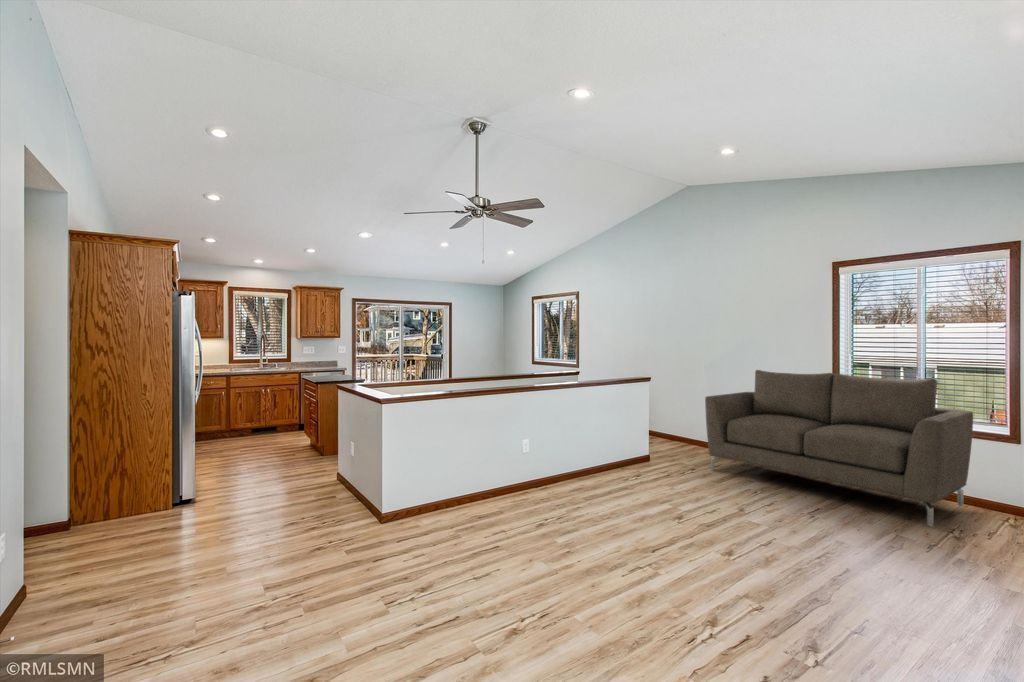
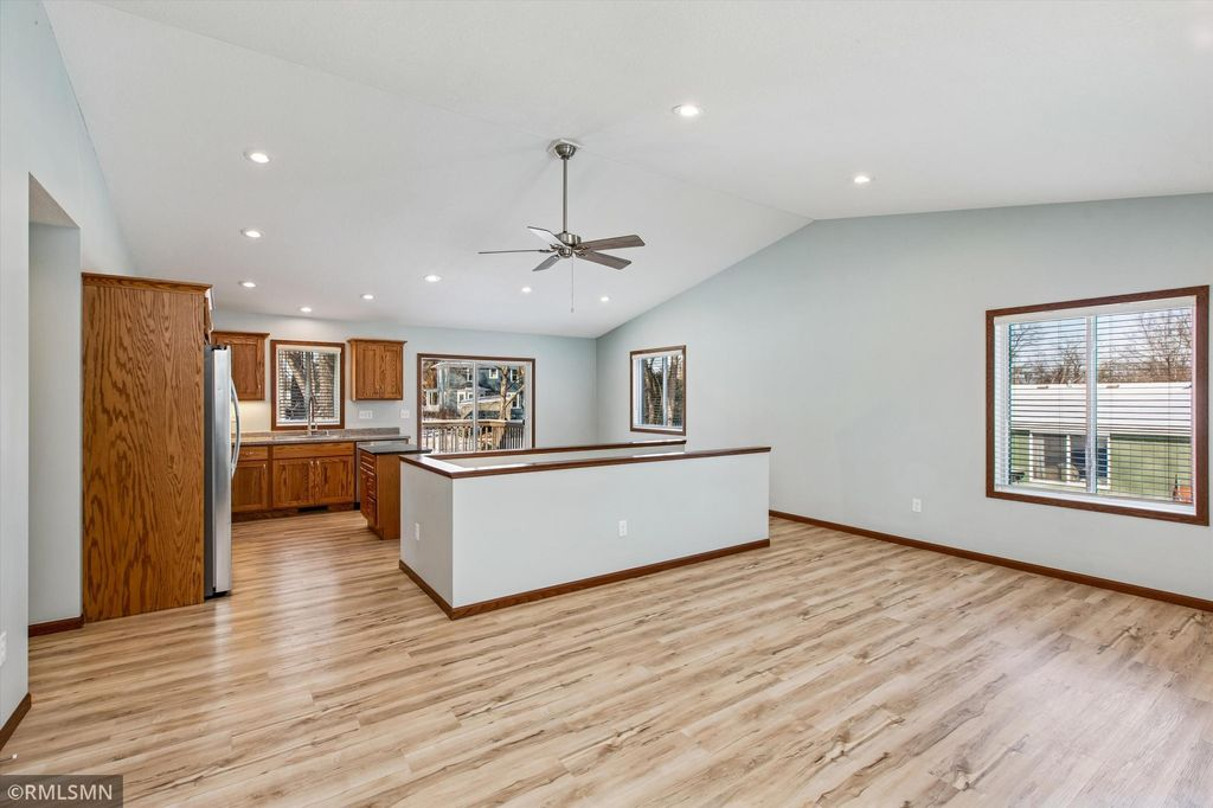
- sofa (822, 429)
